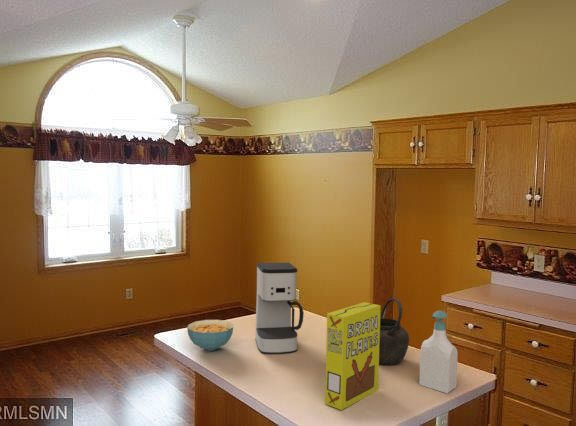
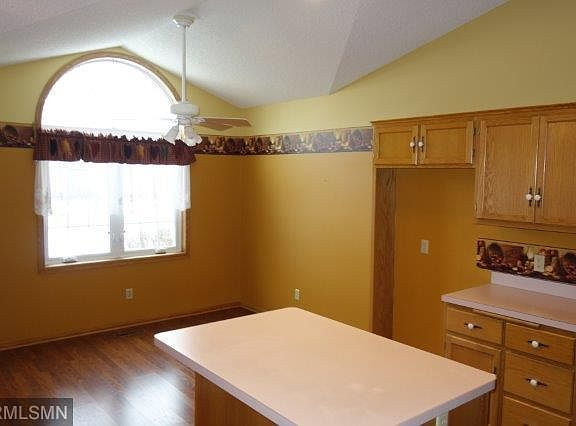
- cereal bowl (210, 337)
- cereal box (353, 353)
- kettle (386, 327)
- coffee maker (280, 306)
- soap bottle (437, 349)
